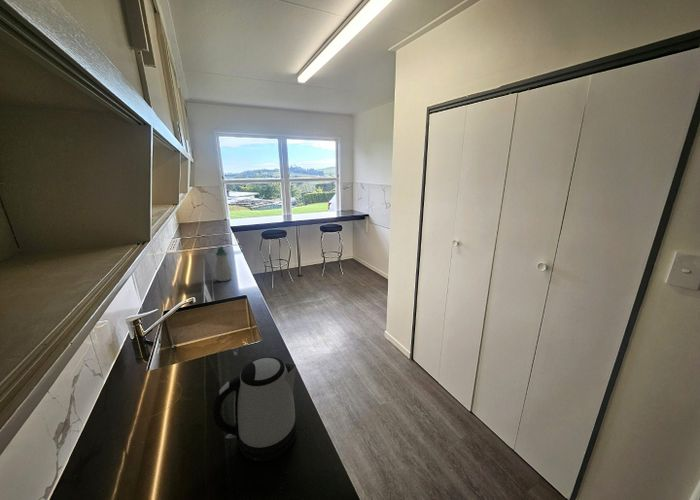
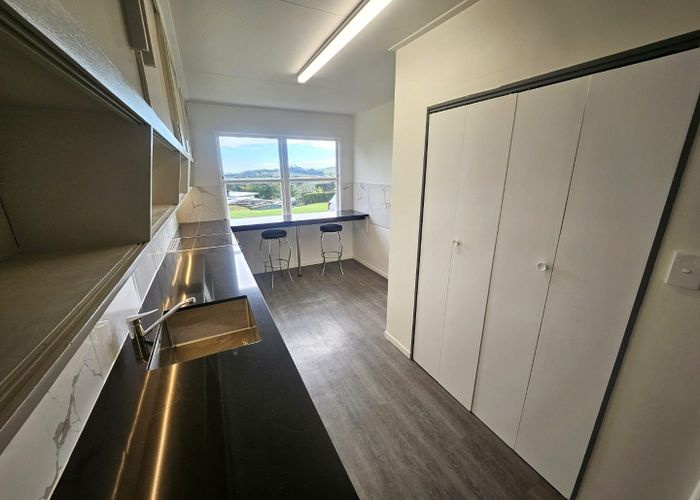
- soap bottle (222, 263)
- kettle (257, 404)
